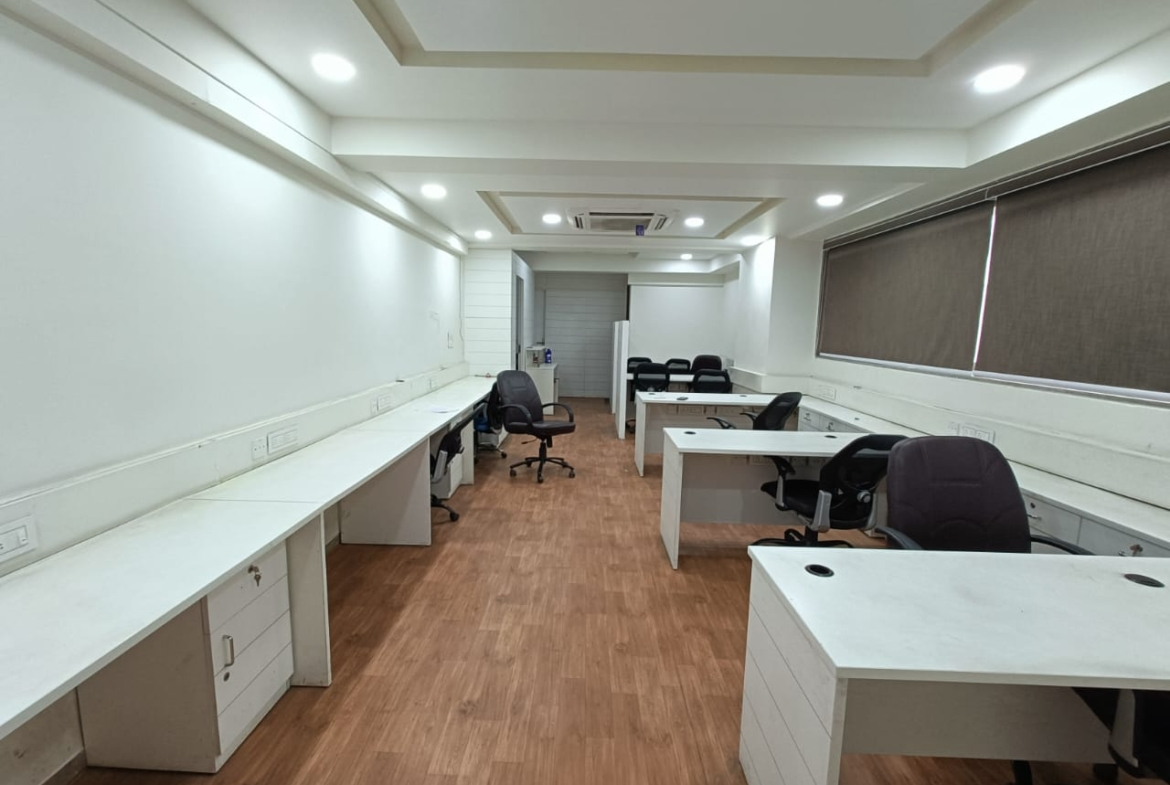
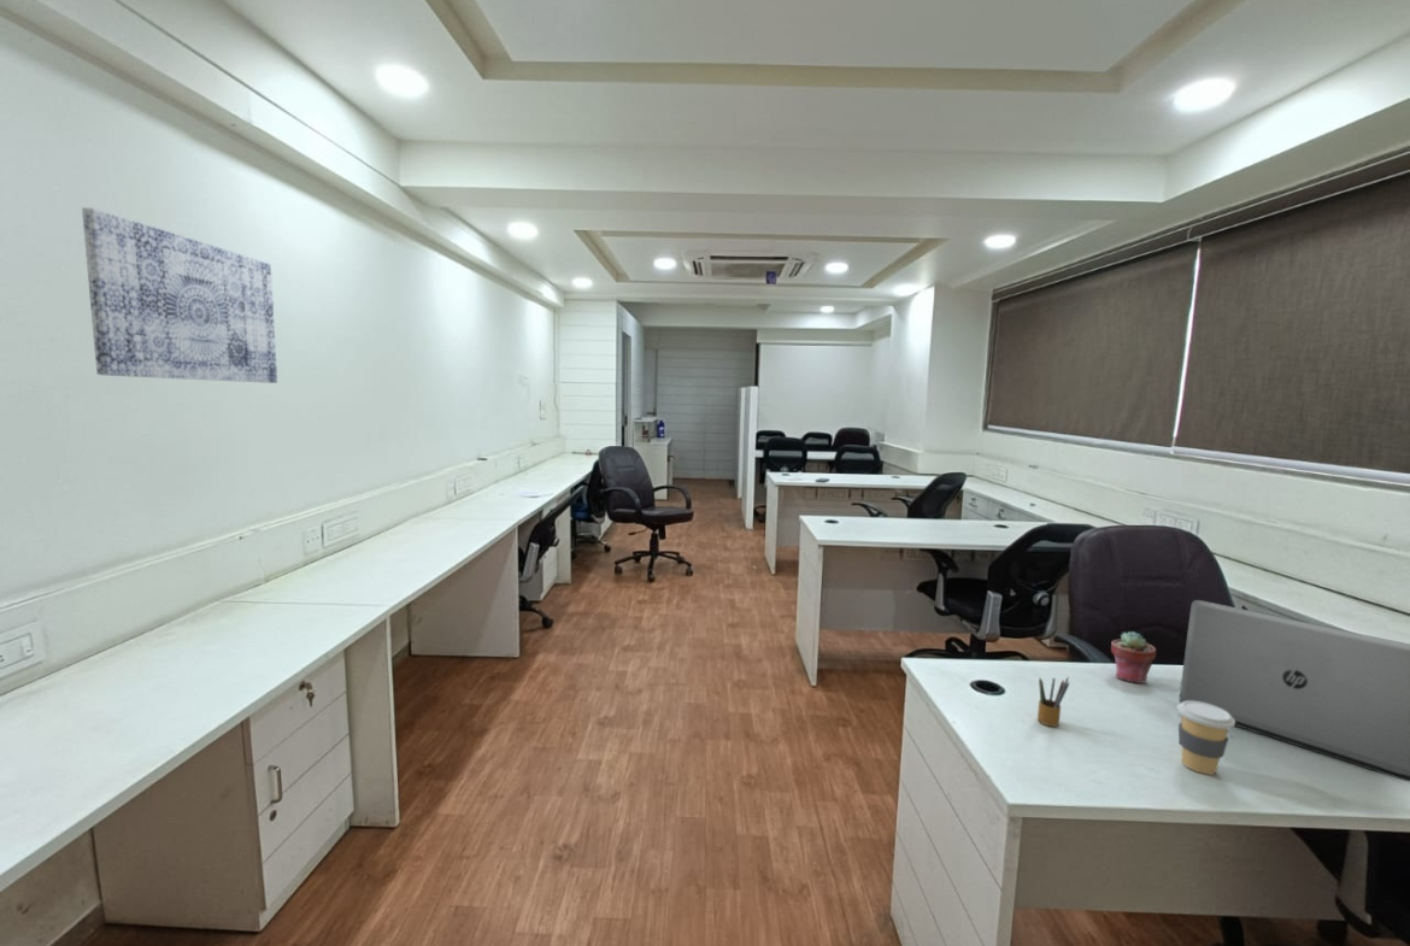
+ coffee cup (1202, 738)
+ pencil box (1050, 699)
+ wall art (196, 311)
+ laptop (1302, 668)
+ potted succulent (1132, 654)
